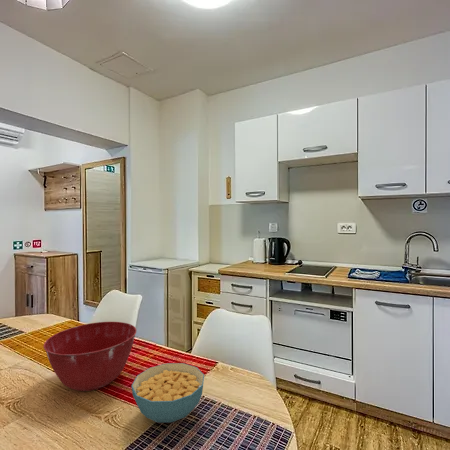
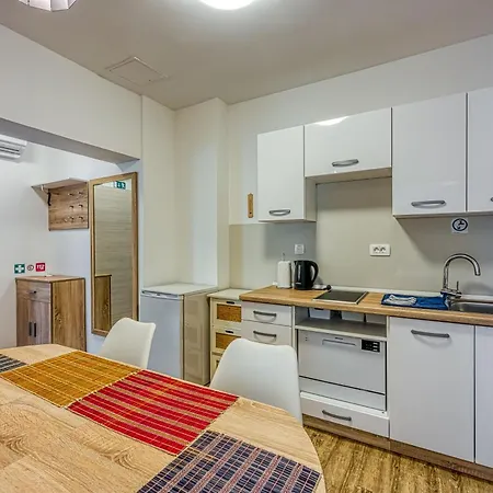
- mixing bowl (93, 357)
- cereal bowl (169, 397)
